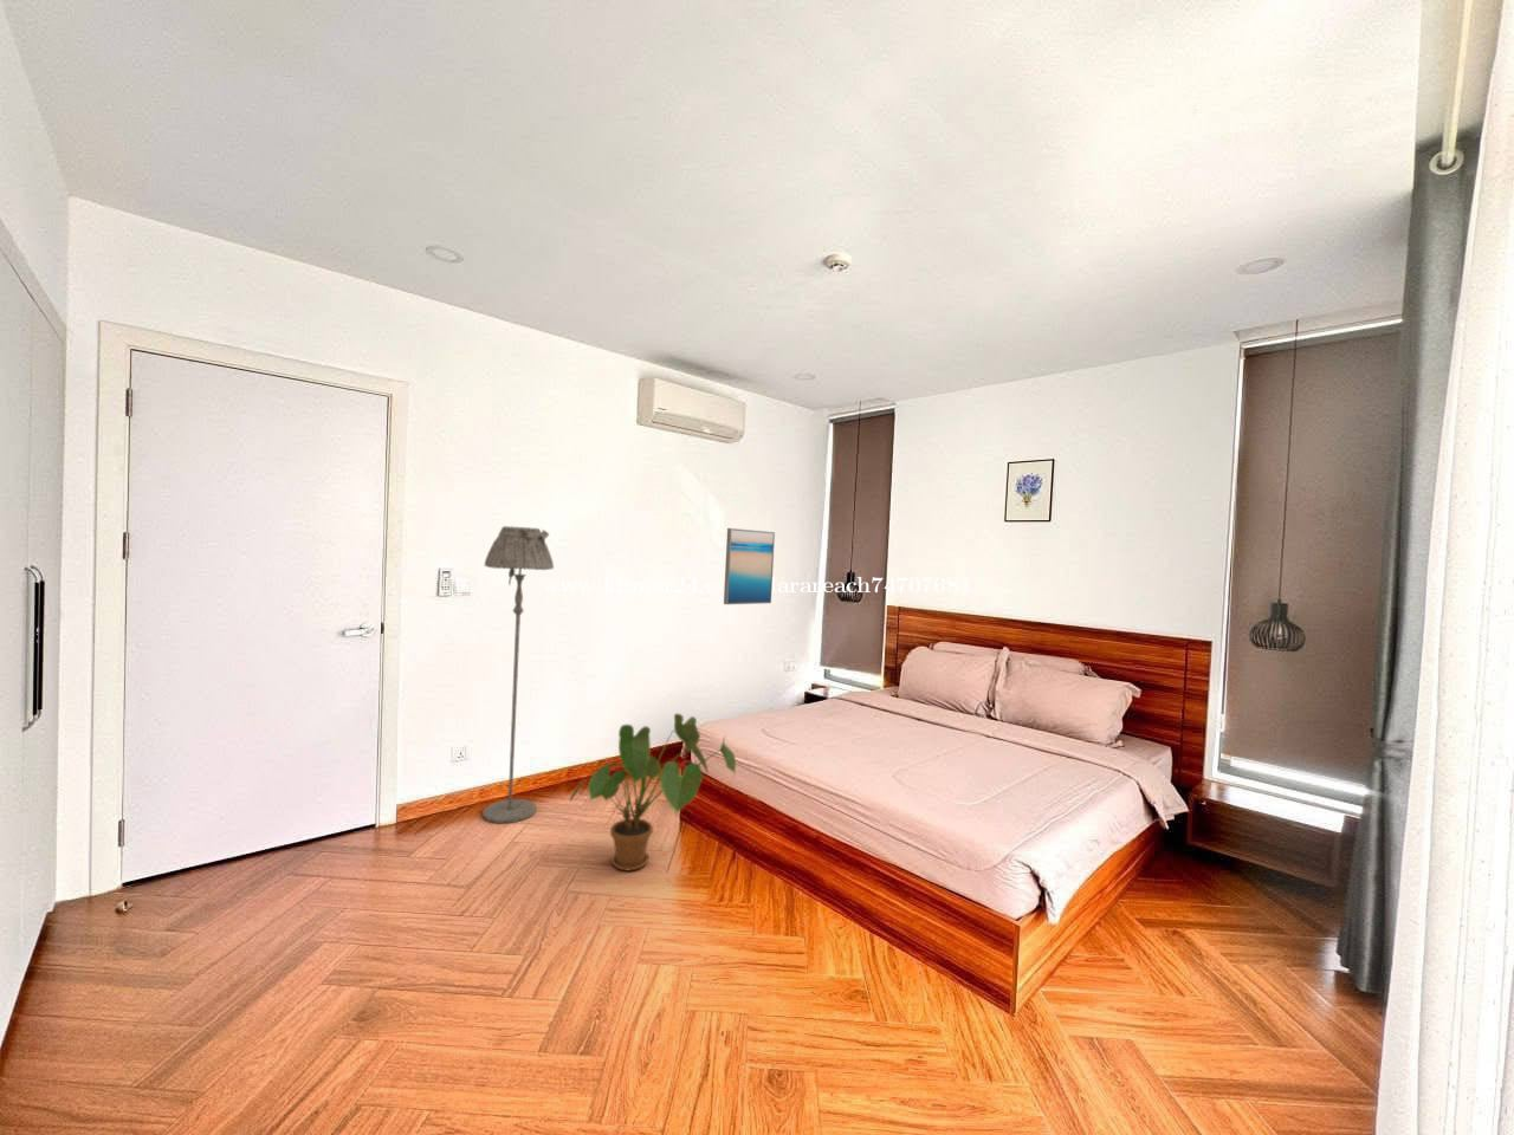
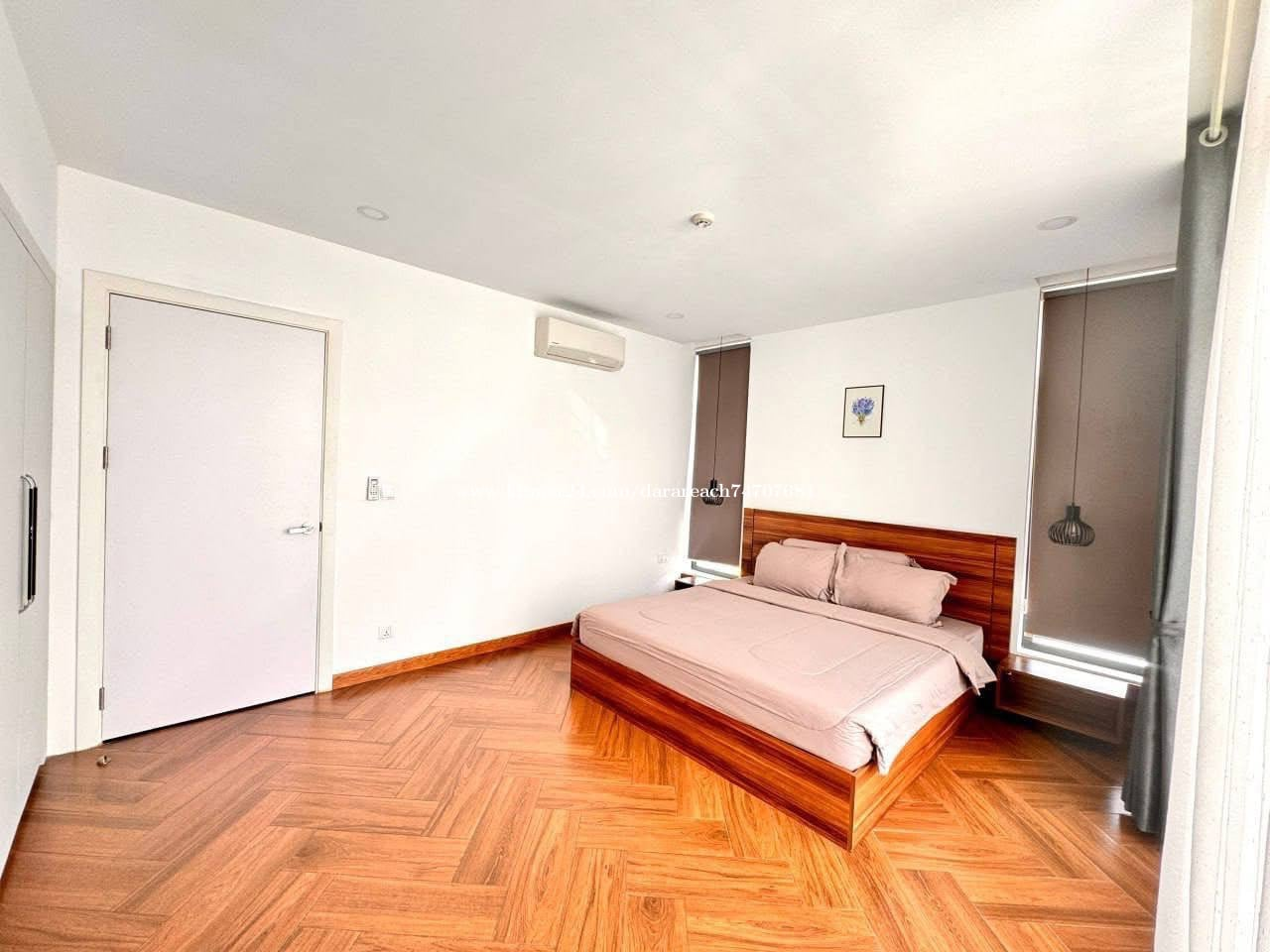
- house plant (654, 789)
- floor lamp (515, 670)
- wall art (750, 566)
